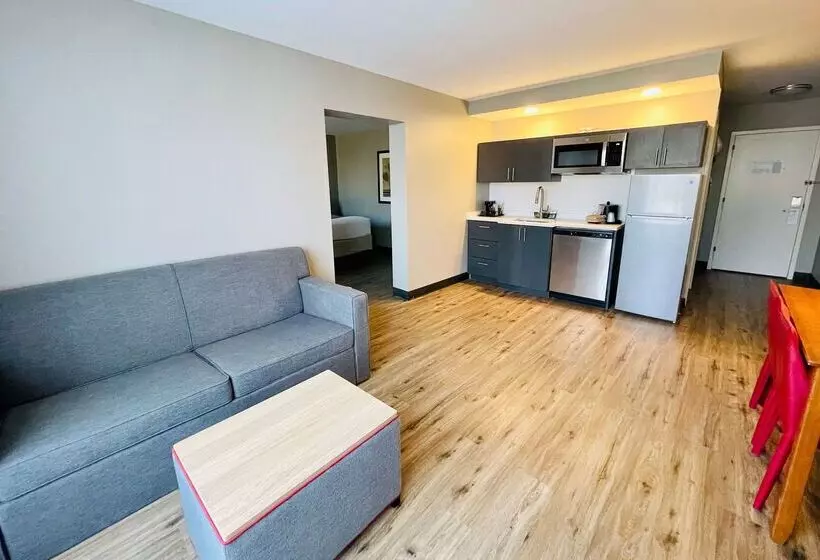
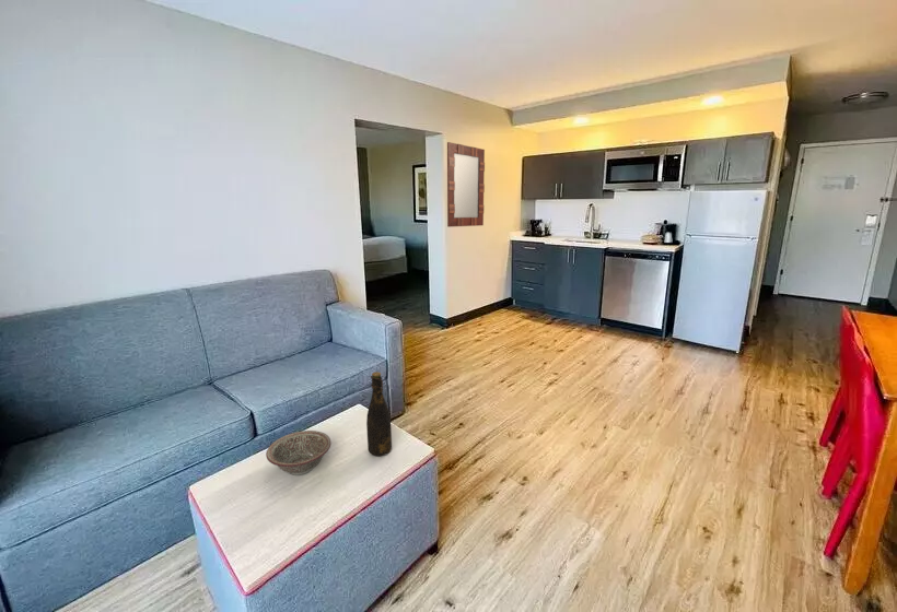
+ bottle (377, 412)
+ decorative bowl (300, 457)
+ home mirror (466, 187)
